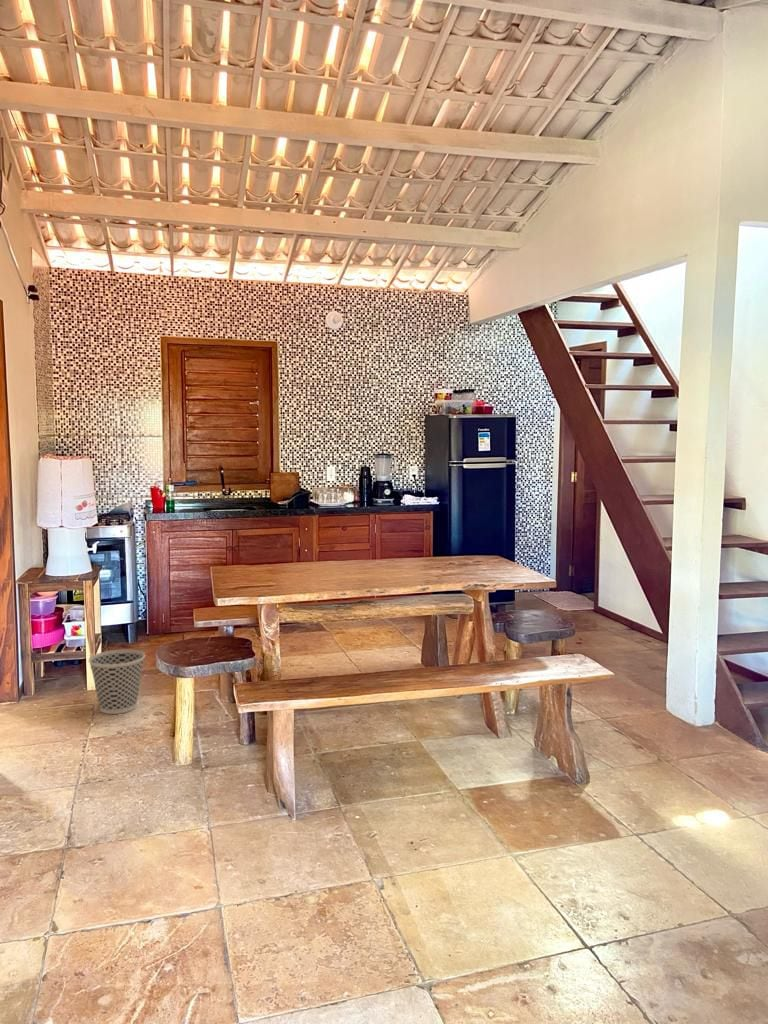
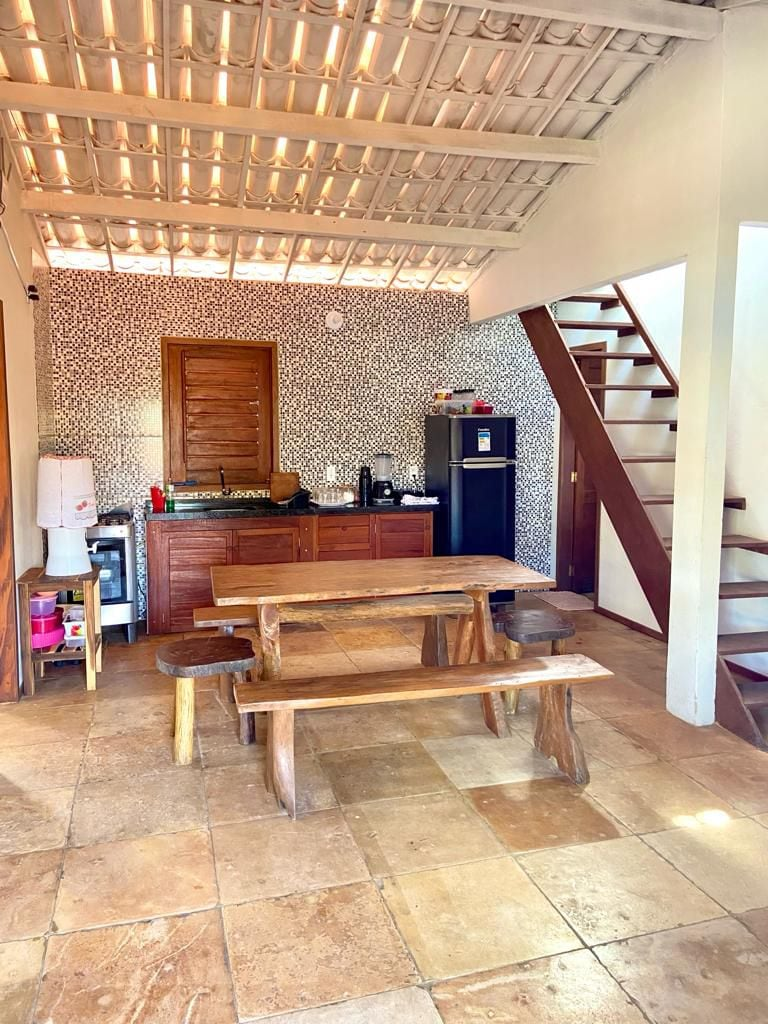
- wastebasket (117, 682)
